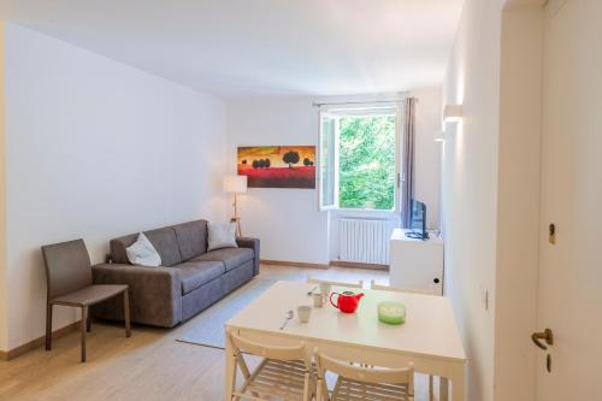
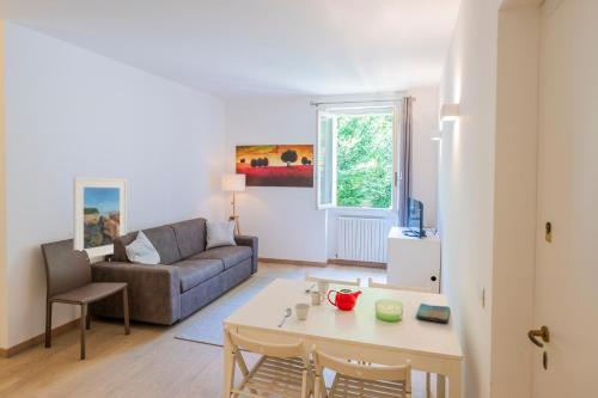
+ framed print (102, 216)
+ dish towel (433, 312)
